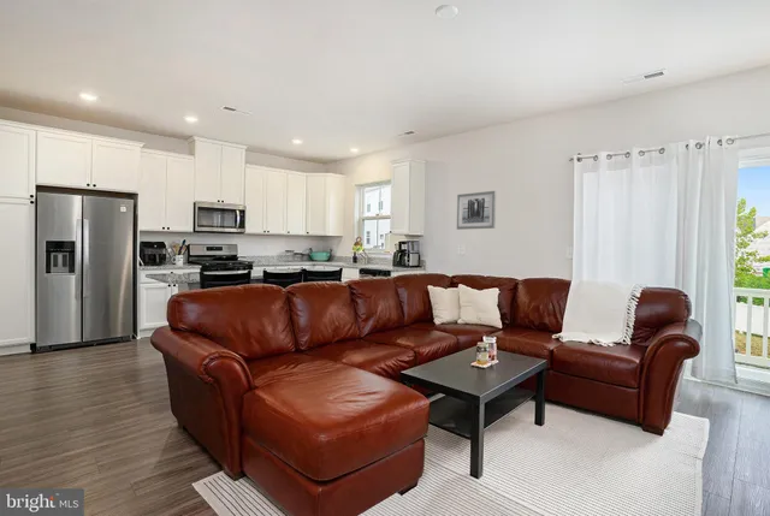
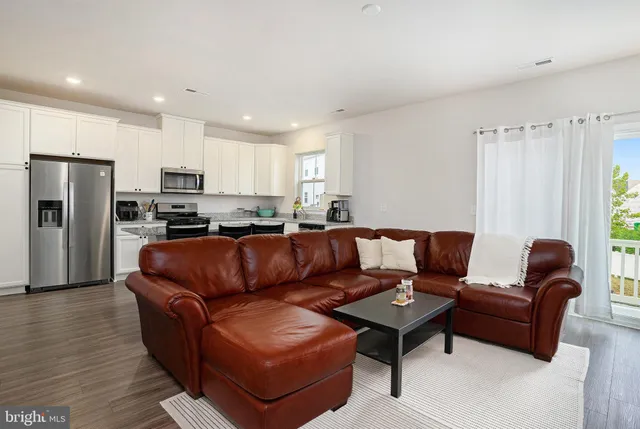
- wall art (475, 210)
